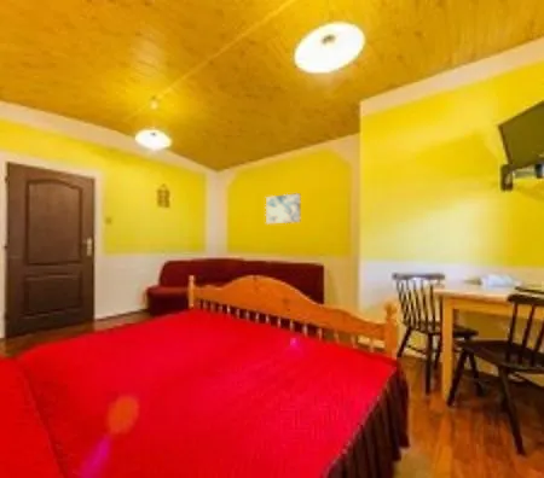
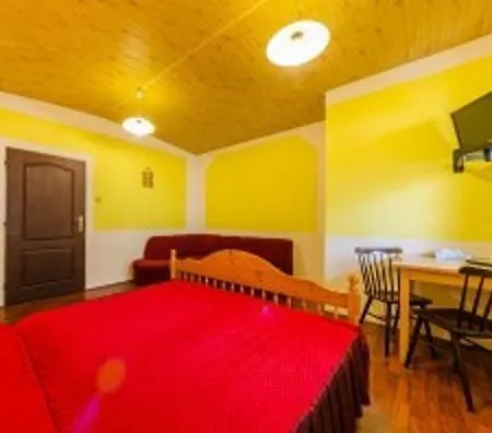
- wall art (282, 209)
